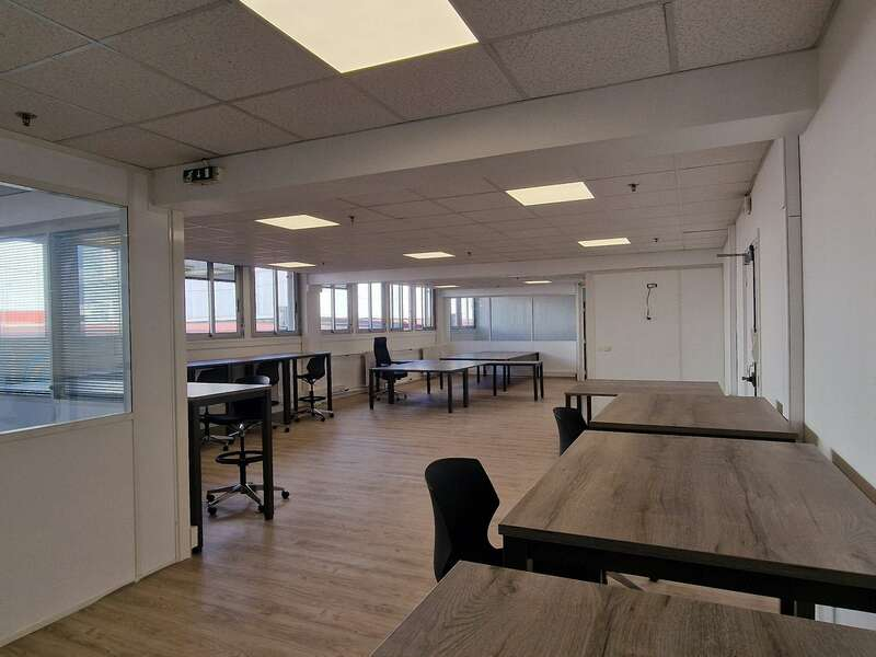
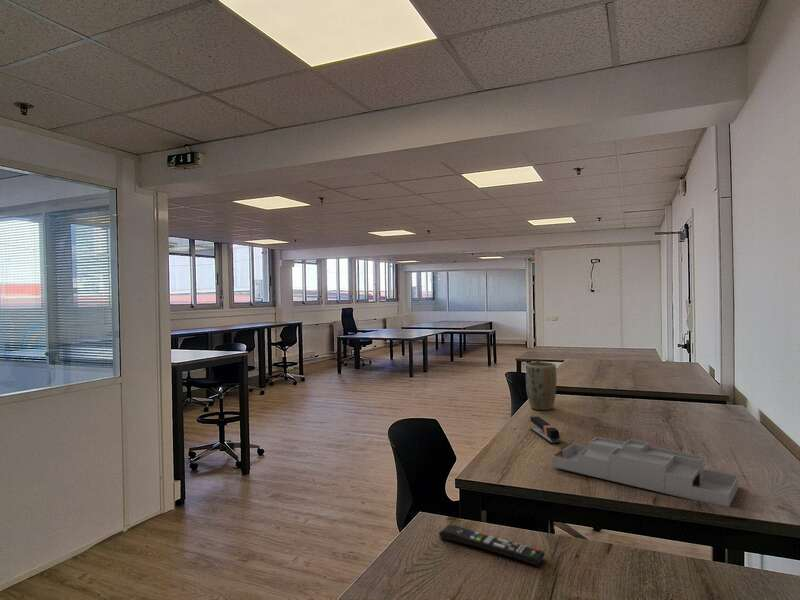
+ stapler (544, 429)
+ plant pot (541, 385)
+ desk organizer (639, 462)
+ remote control (489, 543)
